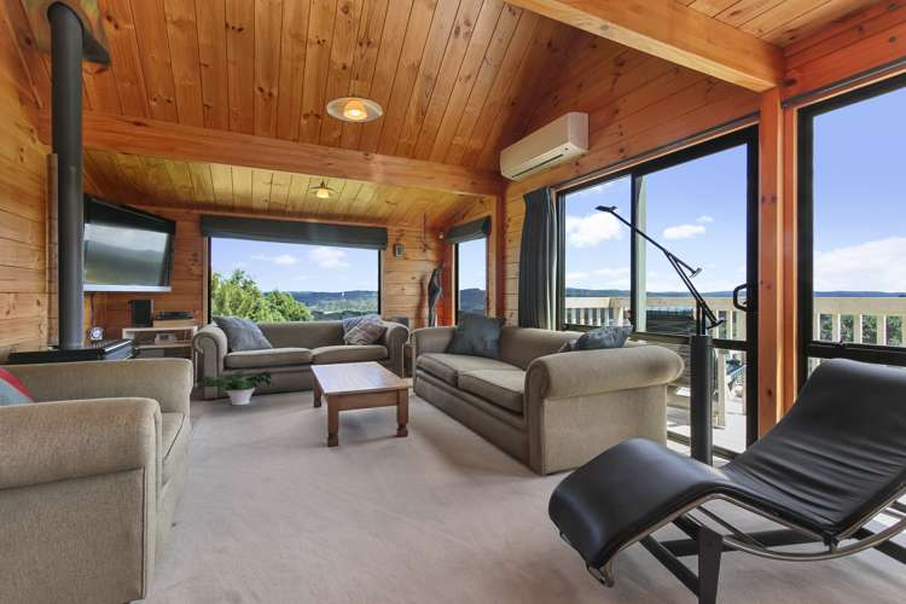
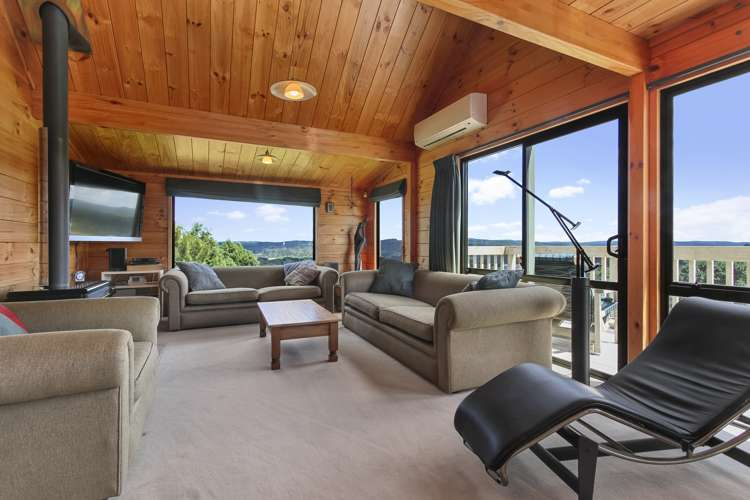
- potted plant (236, 389)
